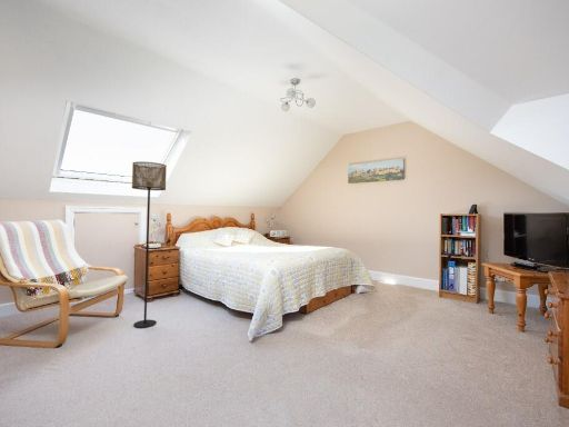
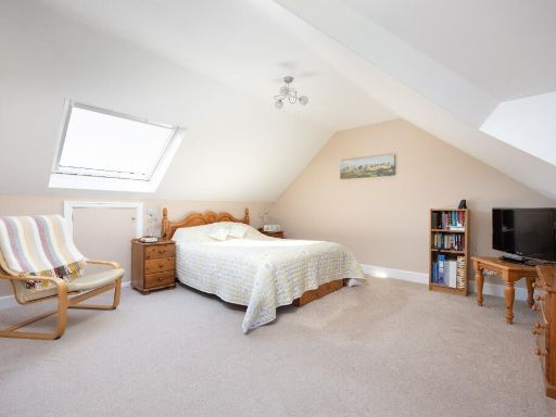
- floor lamp (147, 244)
